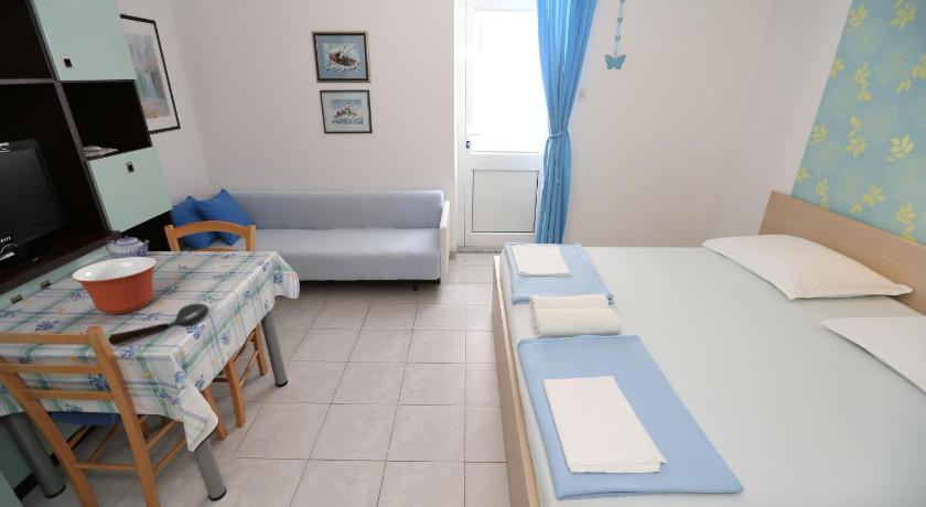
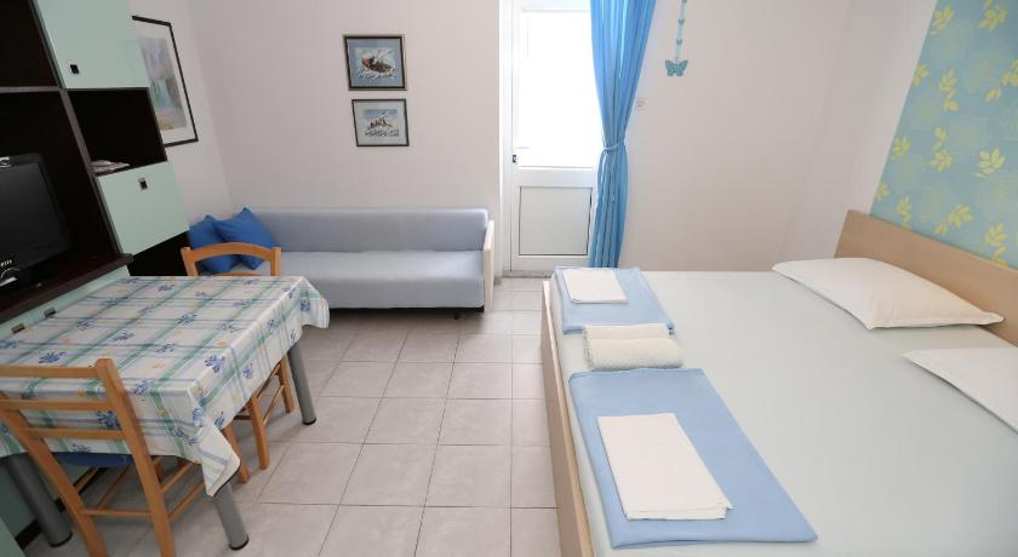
- spoon (161, 324)
- mixing bowl (121, 287)
- teapot (128, 247)
